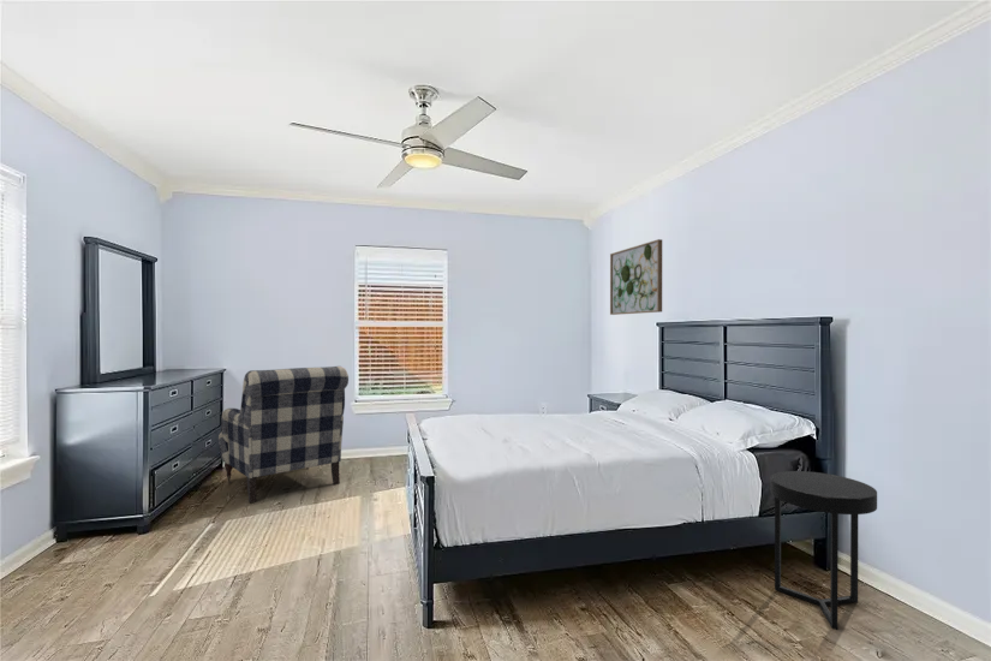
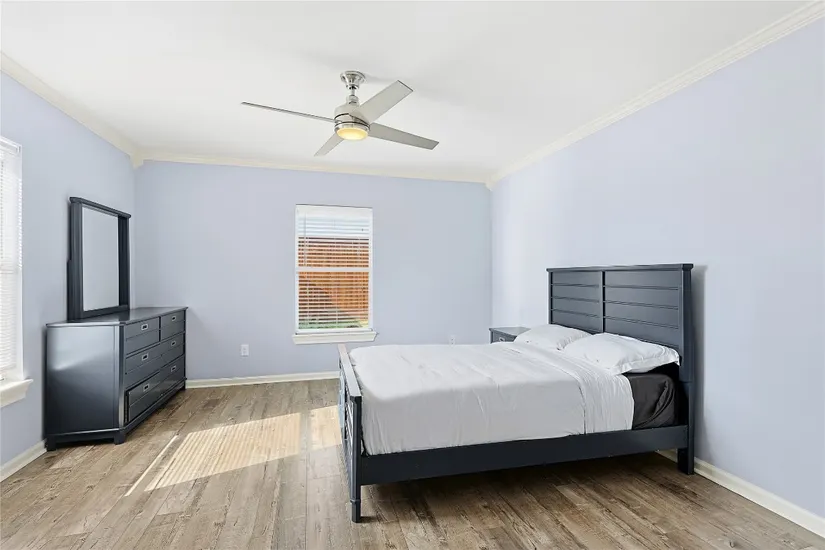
- wall art (632, 280)
- side table (831, 544)
- chair (282, 424)
